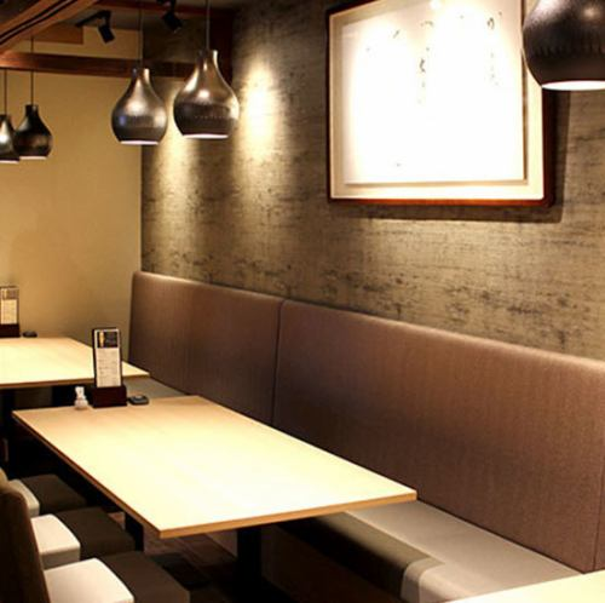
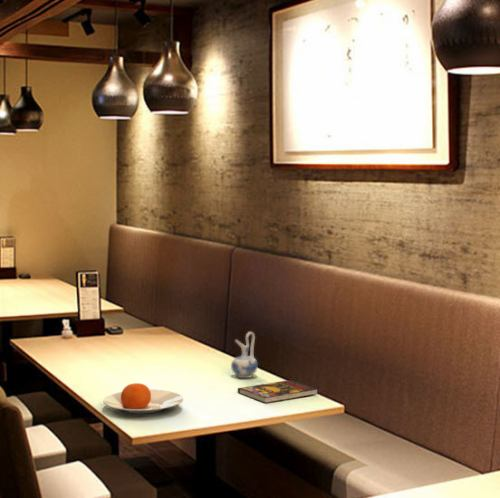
+ plate (143, 396)
+ ceramic pitcher (244, 354)
+ book (277, 390)
